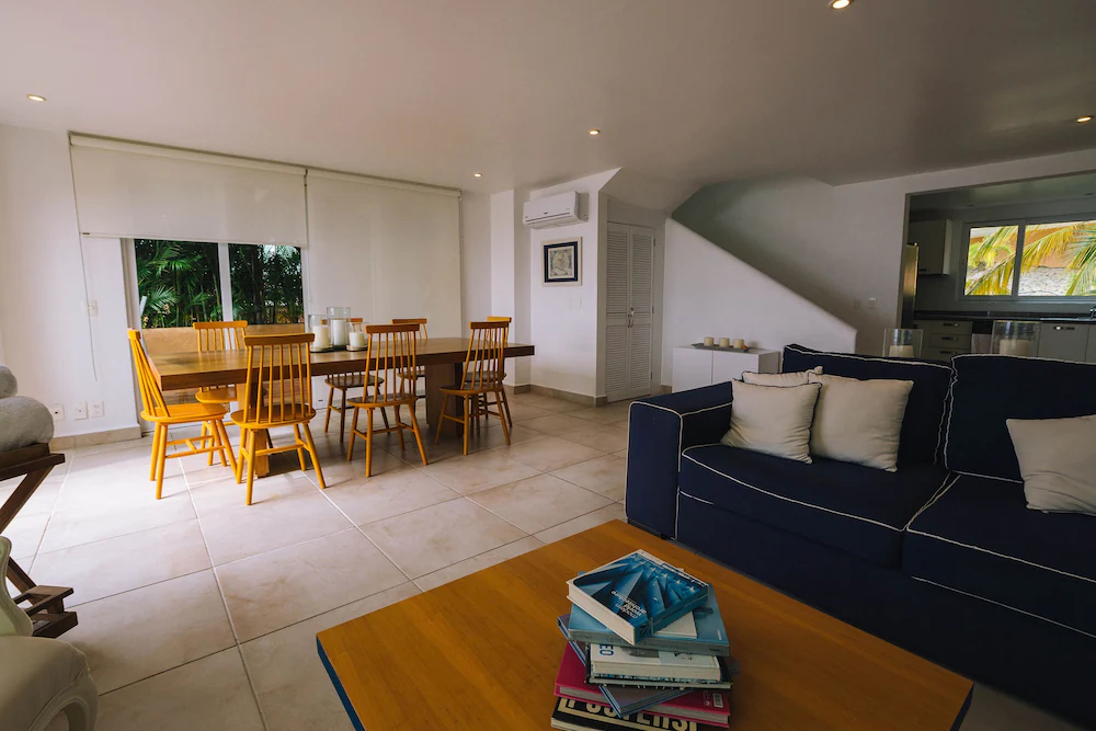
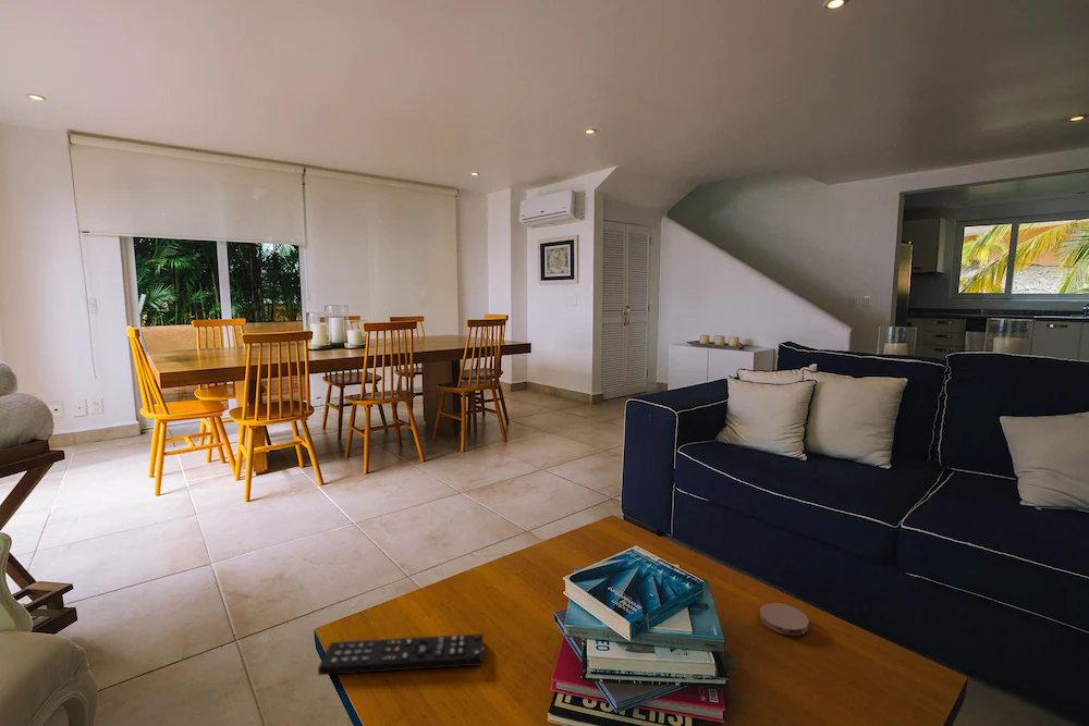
+ remote control (405, 652)
+ coaster (783, 618)
